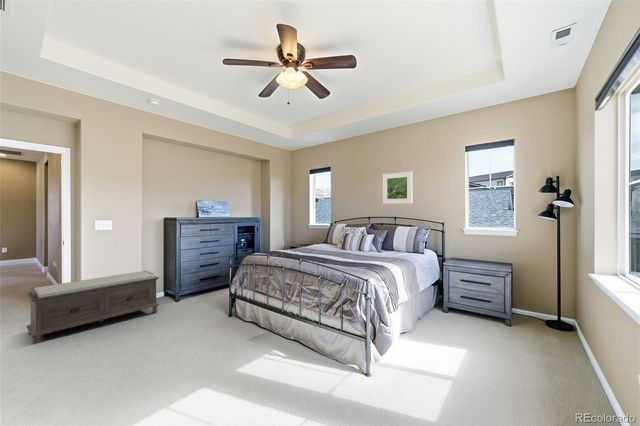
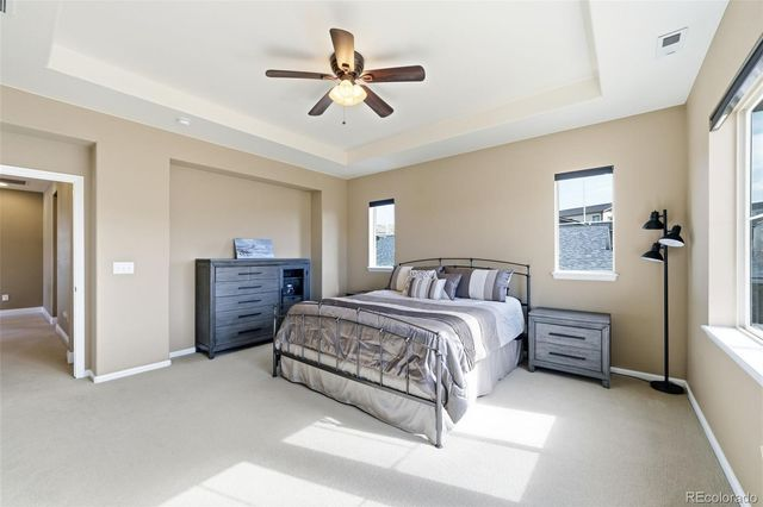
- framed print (397, 188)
- bench (99, 301)
